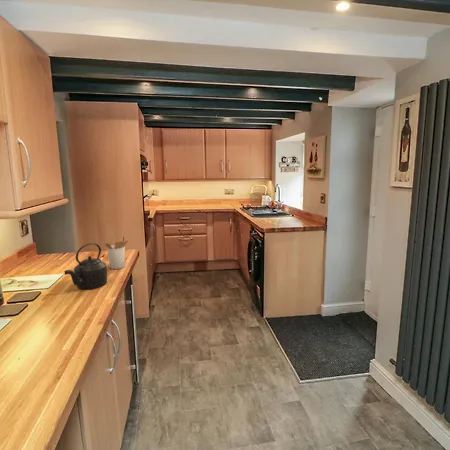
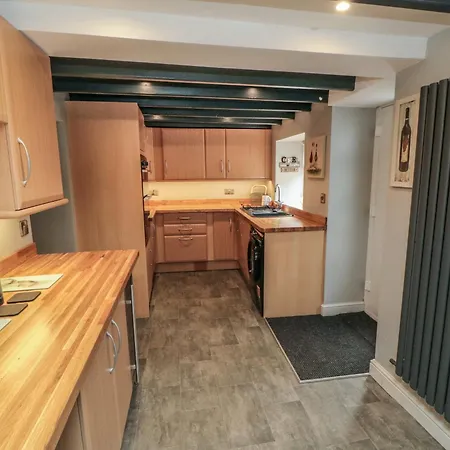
- kettle (84, 266)
- utensil holder (118, 252)
